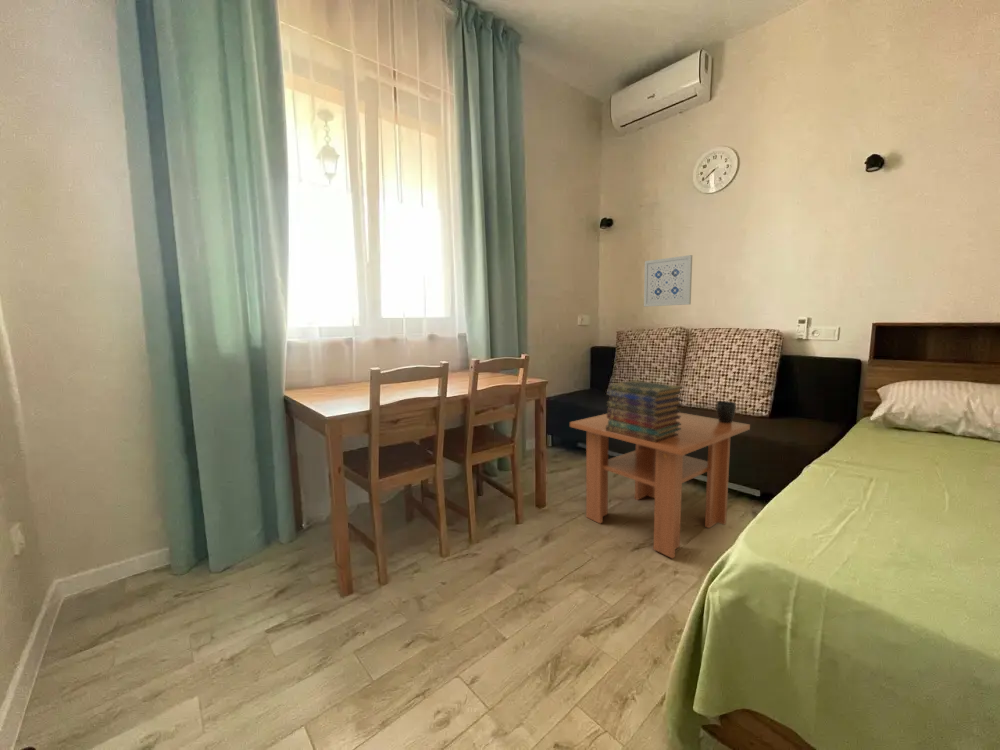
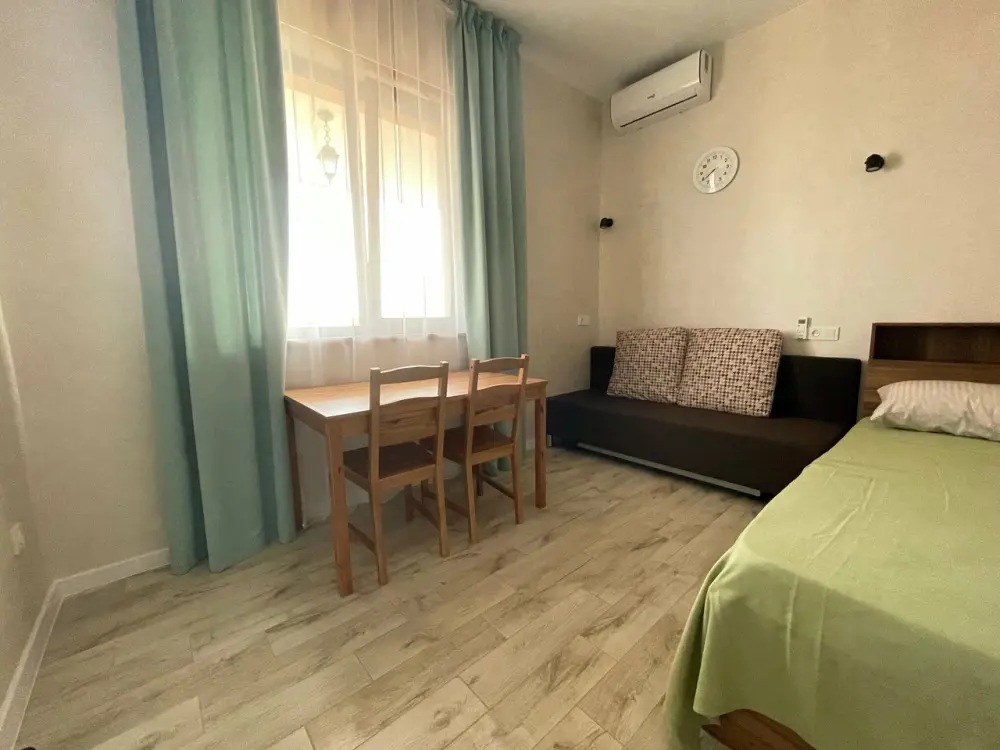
- book stack (643, 408)
- coffee table (655, 472)
- wall art (667, 282)
- mug (723, 412)
